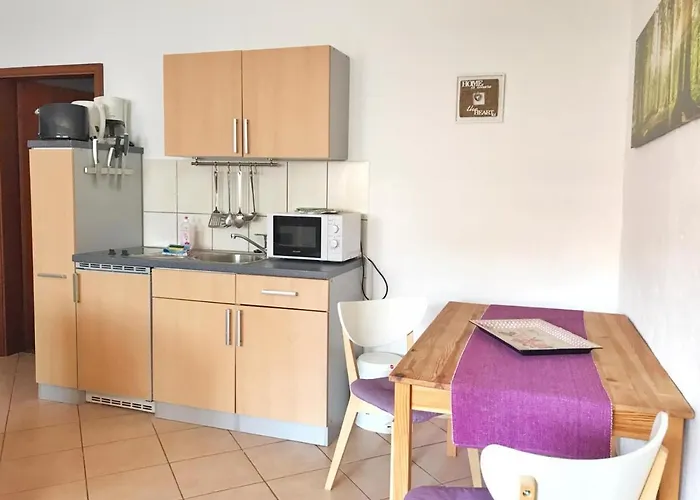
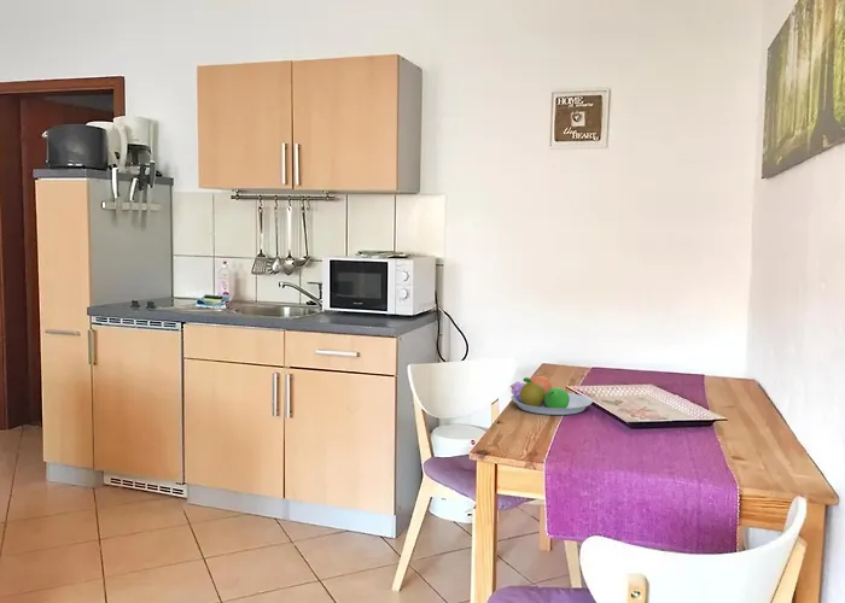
+ fruit bowl (549, 392)
